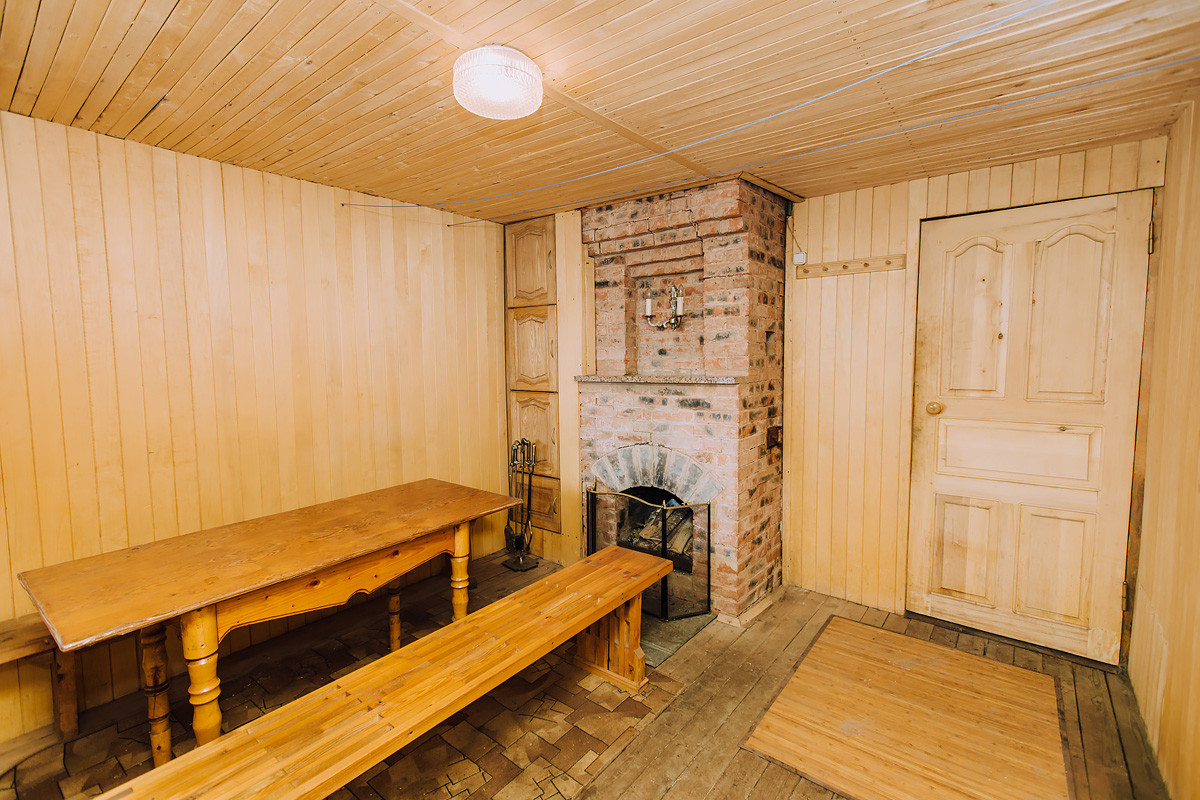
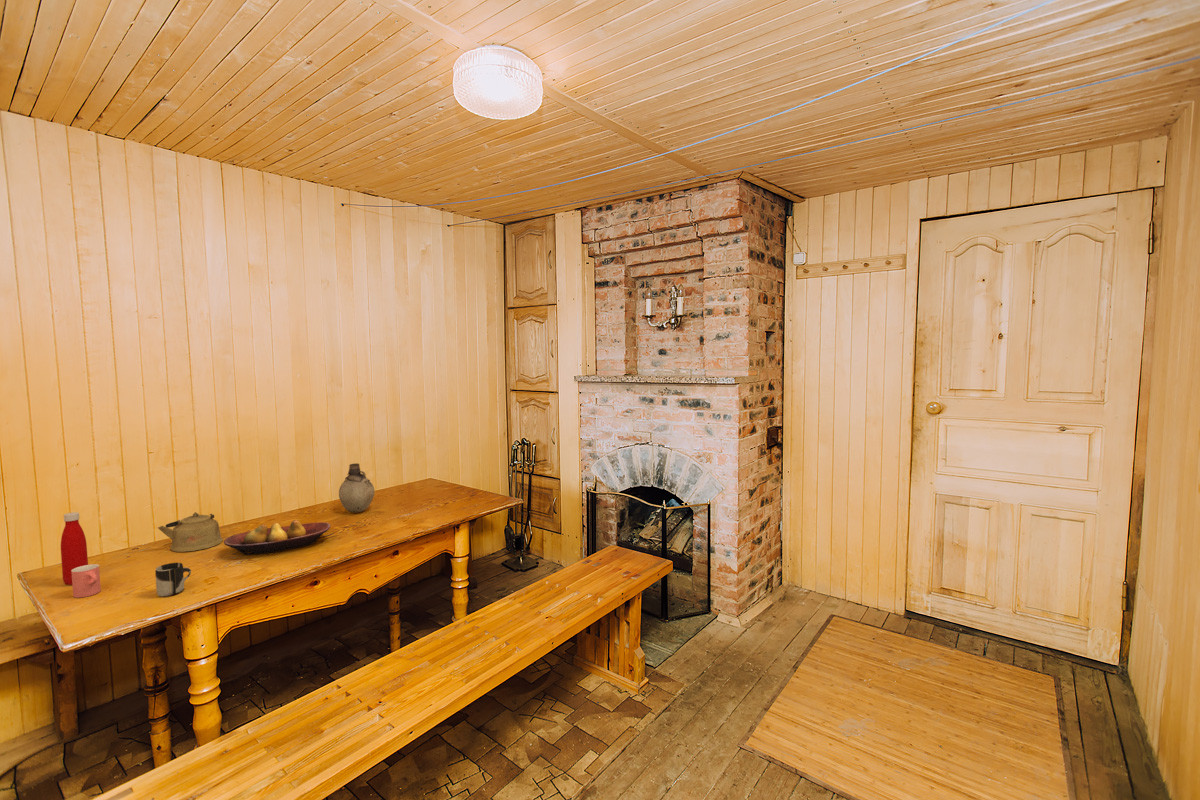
+ cup (174, 578)
+ vase (356, 488)
+ cup (88, 581)
+ fruit bowl (279, 534)
+ bottle (73, 547)
+ kettle (190, 529)
